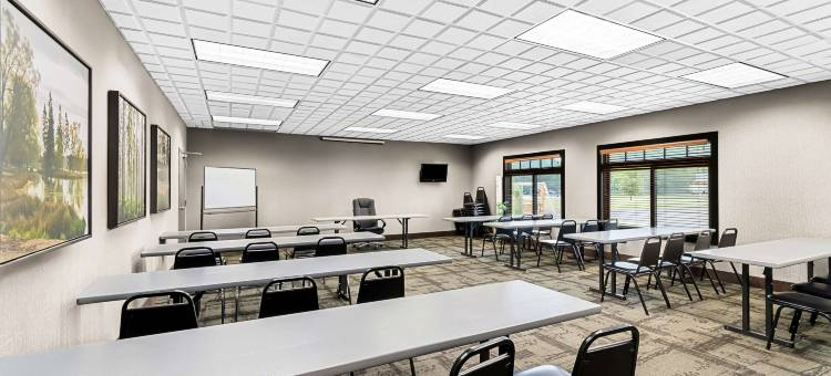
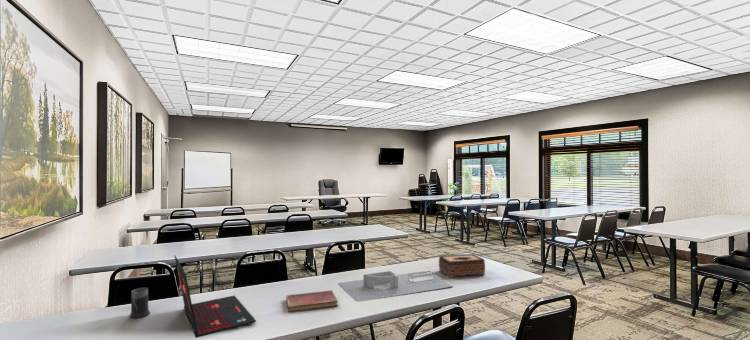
+ laptop (214, 299)
+ tissue box (461, 265)
+ mug (138, 303)
+ desk organizer (394, 279)
+ diary (311, 300)
